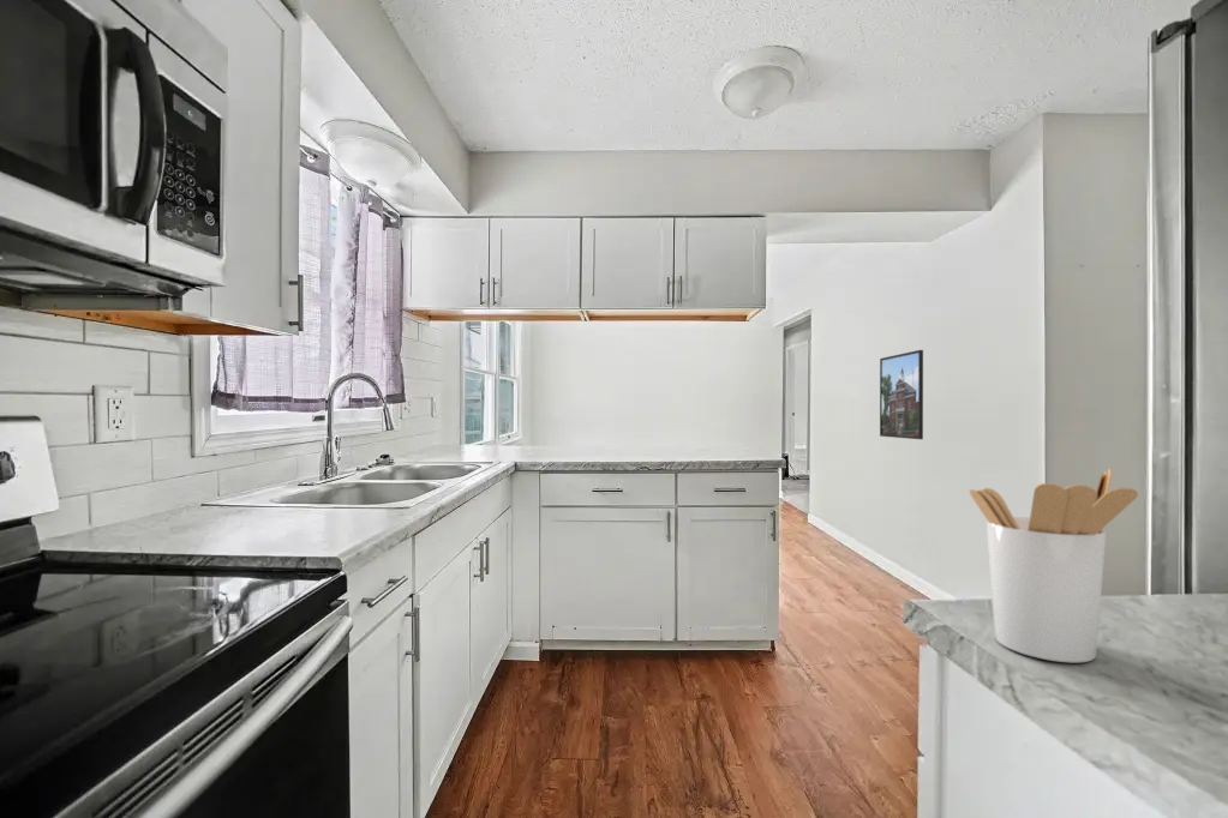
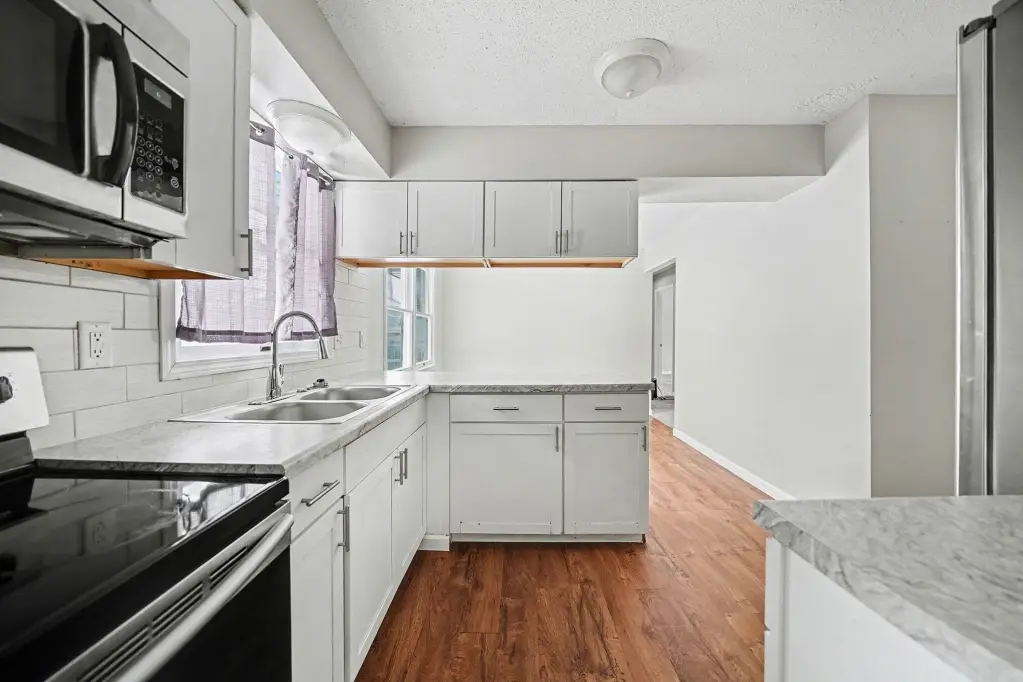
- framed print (899, 396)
- utensil holder (1055, 561)
